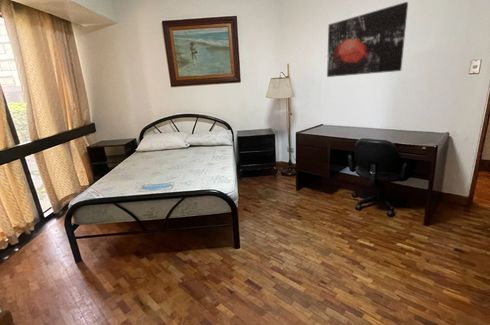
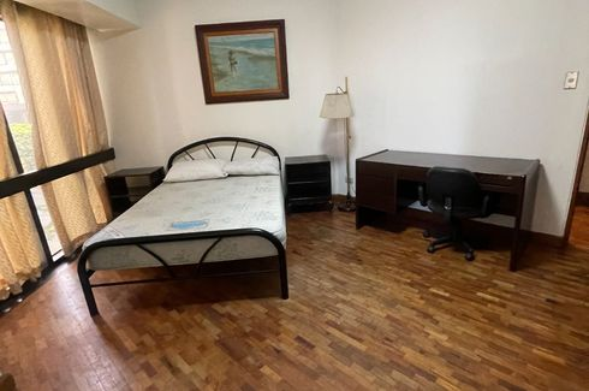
- wall art (361, 45)
